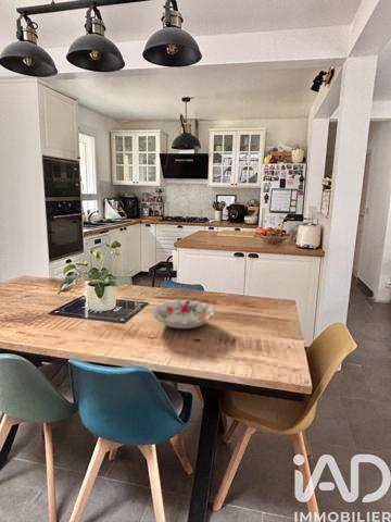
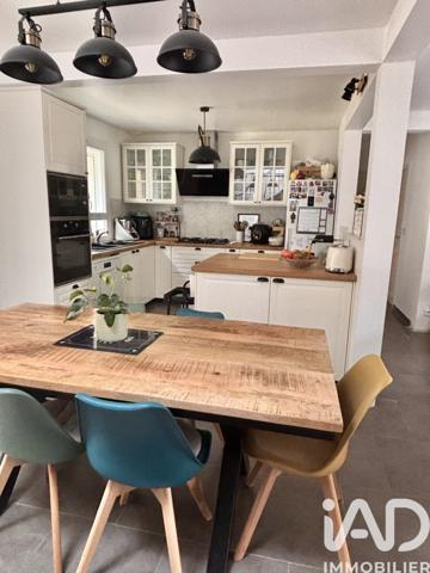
- decorative bowl (182, 315)
